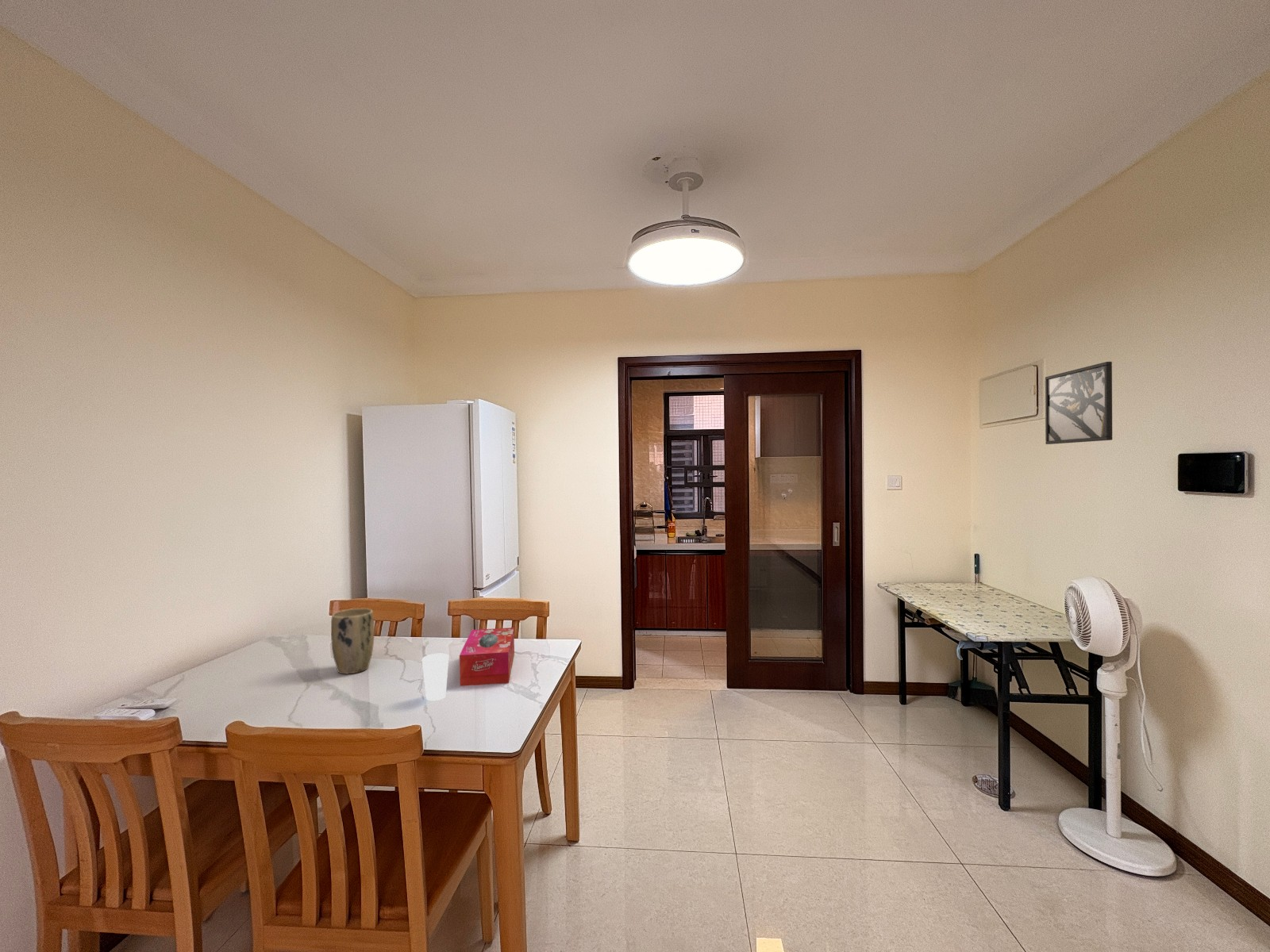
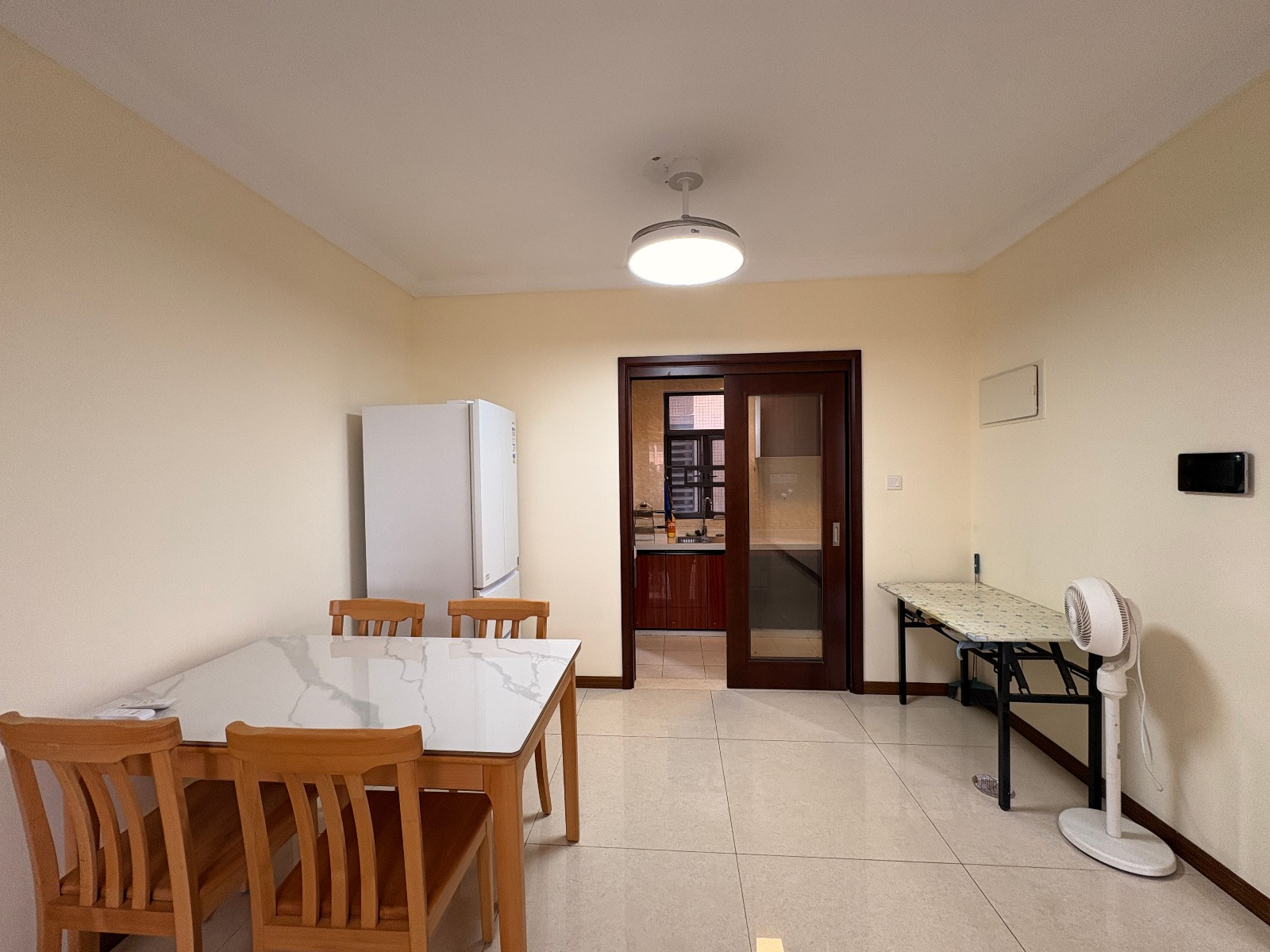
- plant pot (352, 640)
- cup (435, 677)
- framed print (1076, 405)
- tissue box (489, 654)
